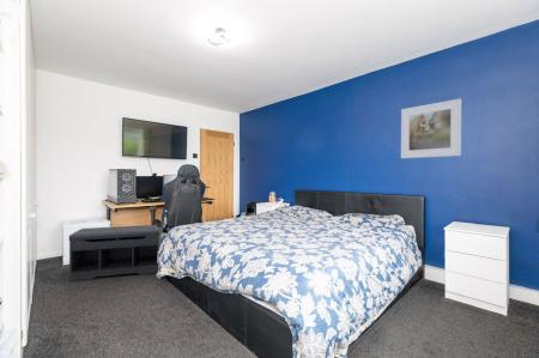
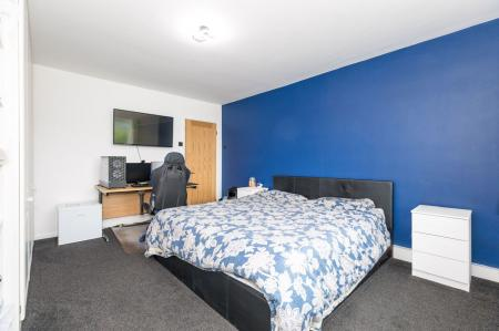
- bench (120, 249)
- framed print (429, 131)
